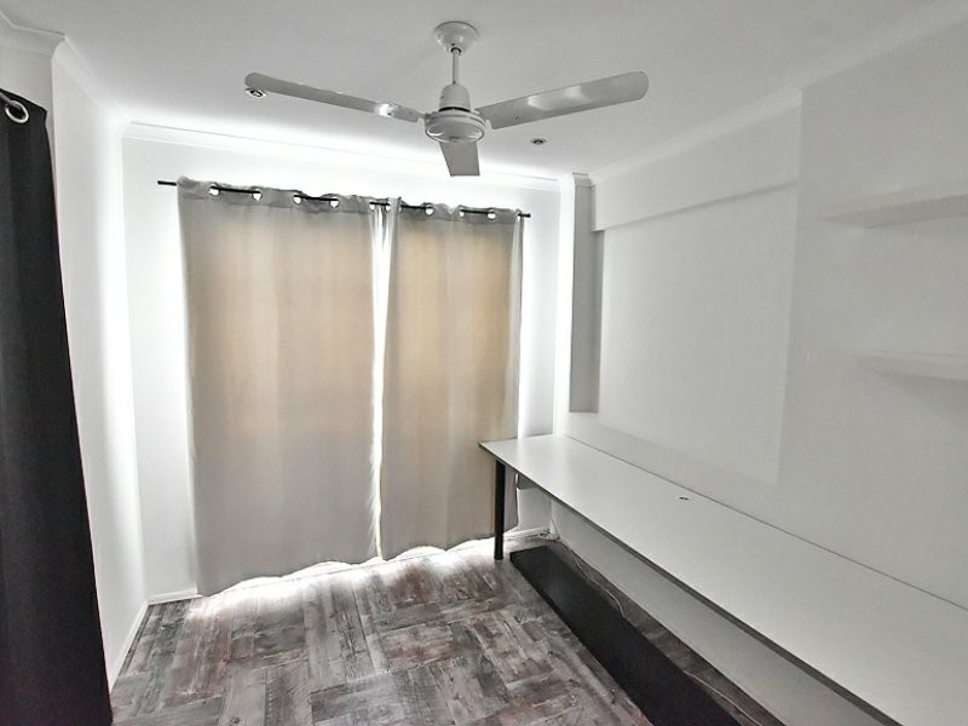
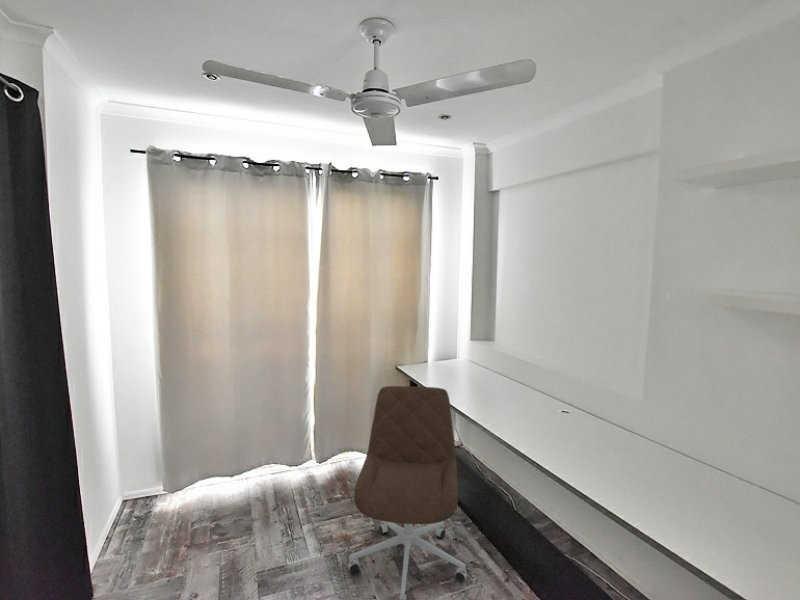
+ office chair (408, 483)
